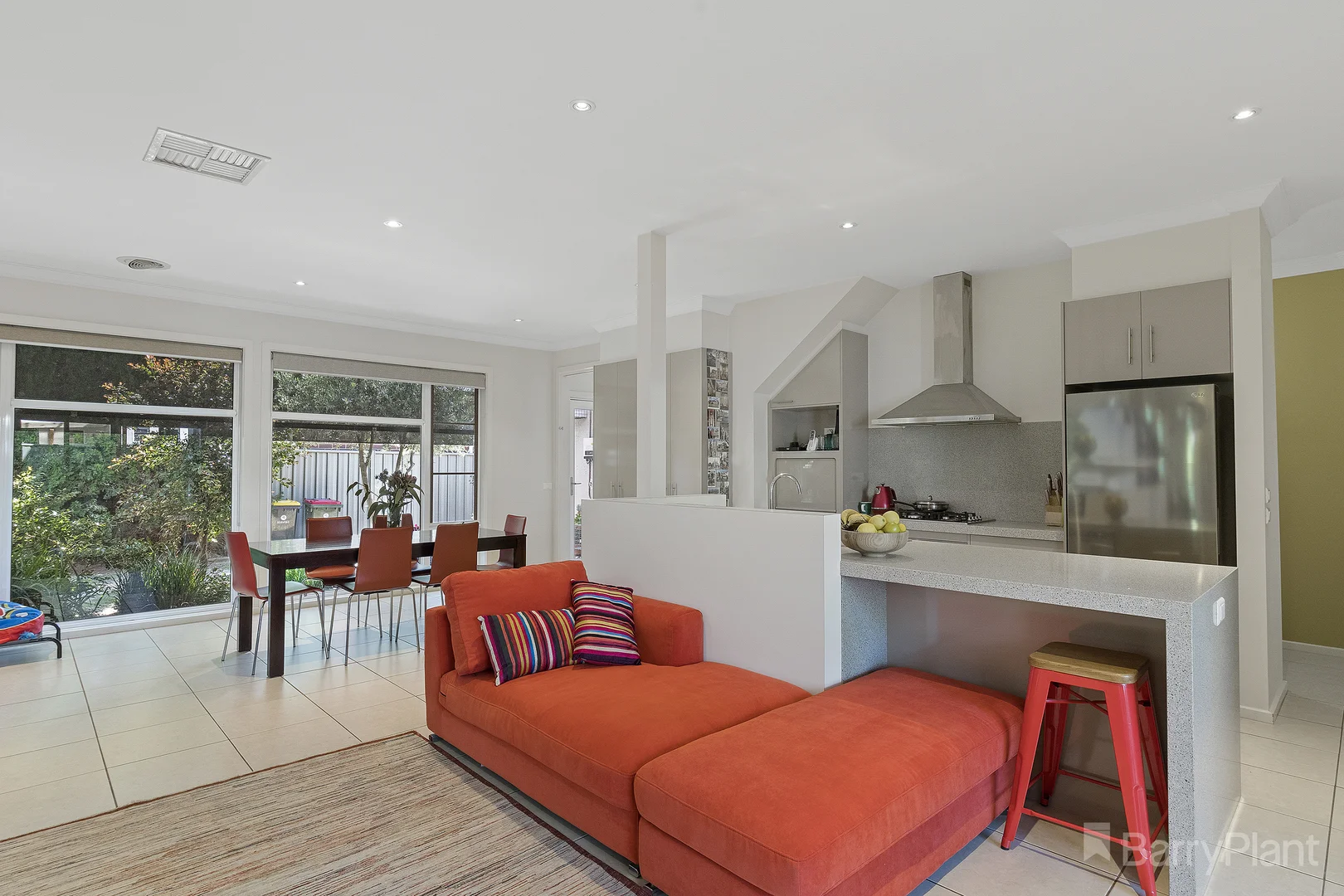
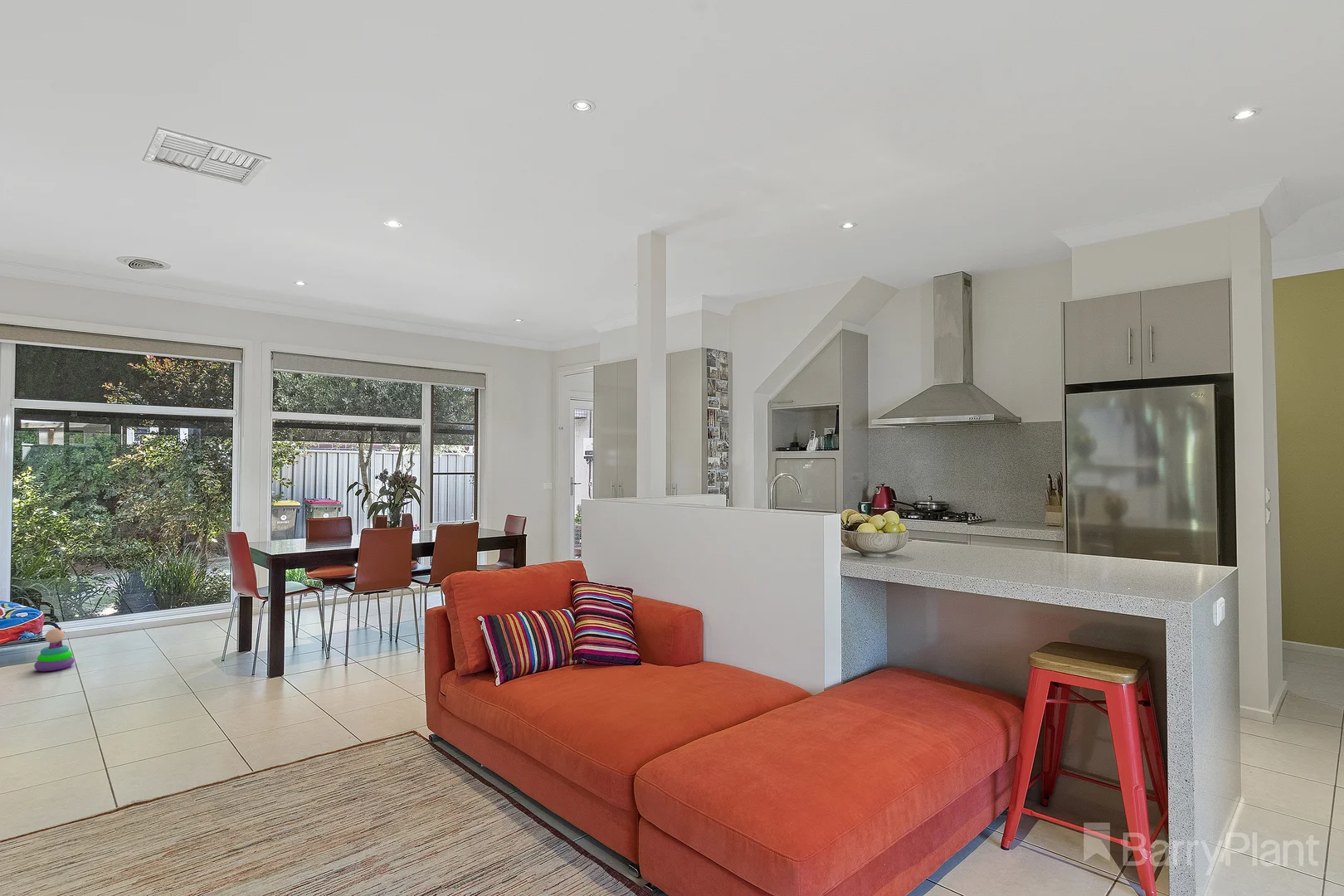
+ stacking toy (54, 648)
